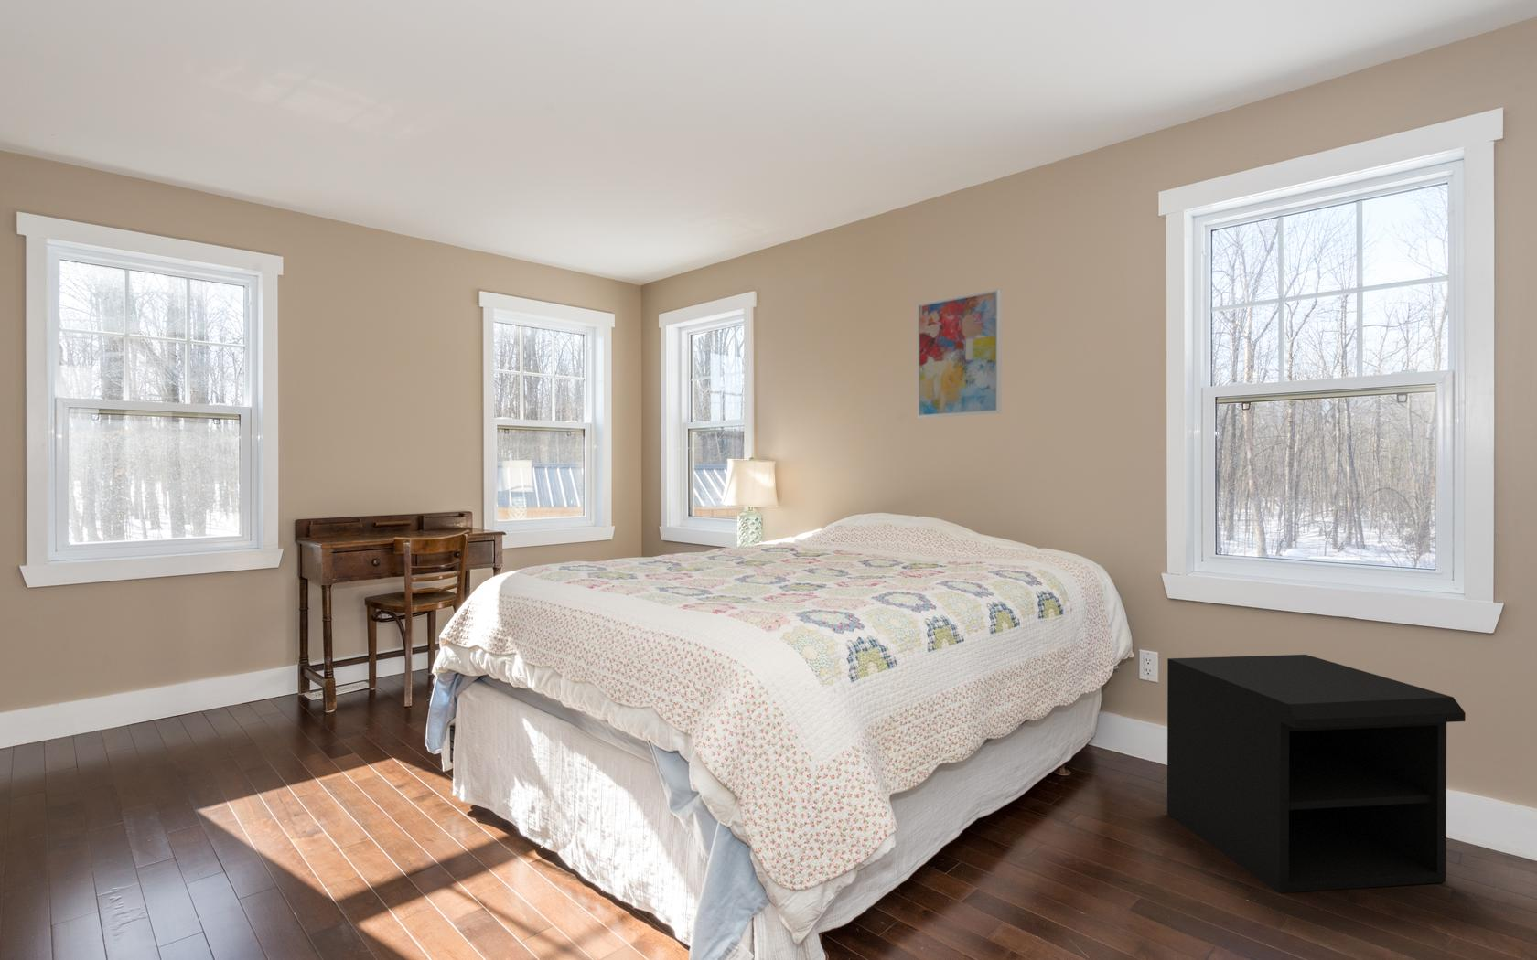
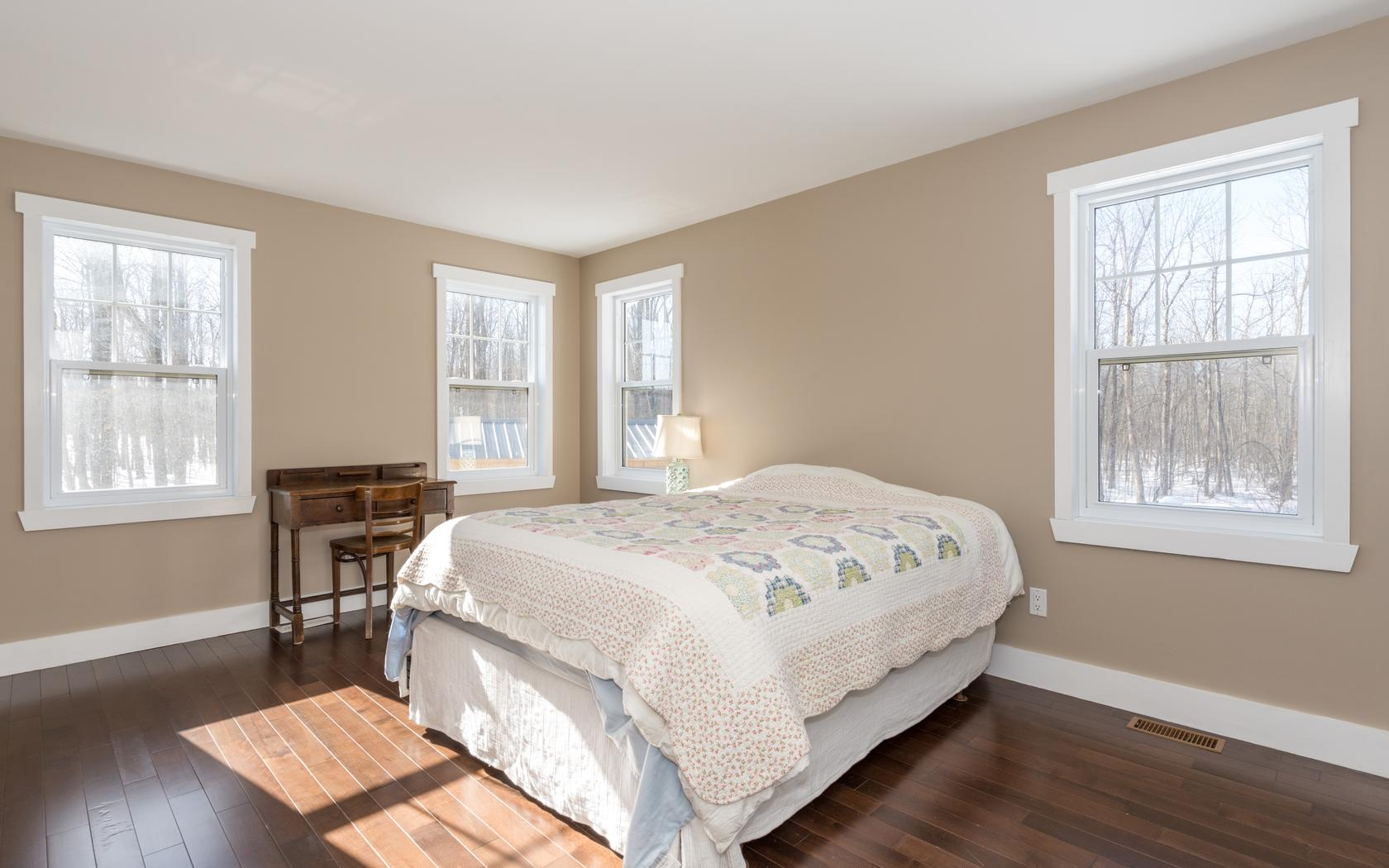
- nightstand (1300, 763)
- wall art (957, 356)
